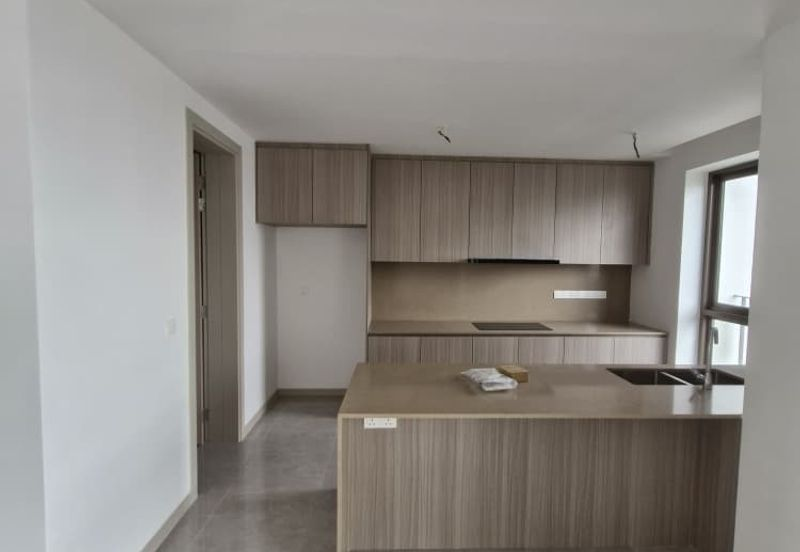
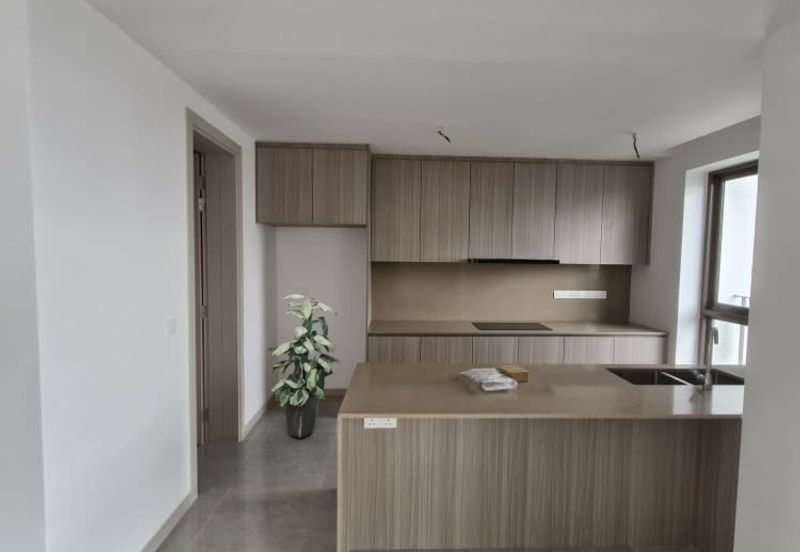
+ indoor plant (301, 363)
